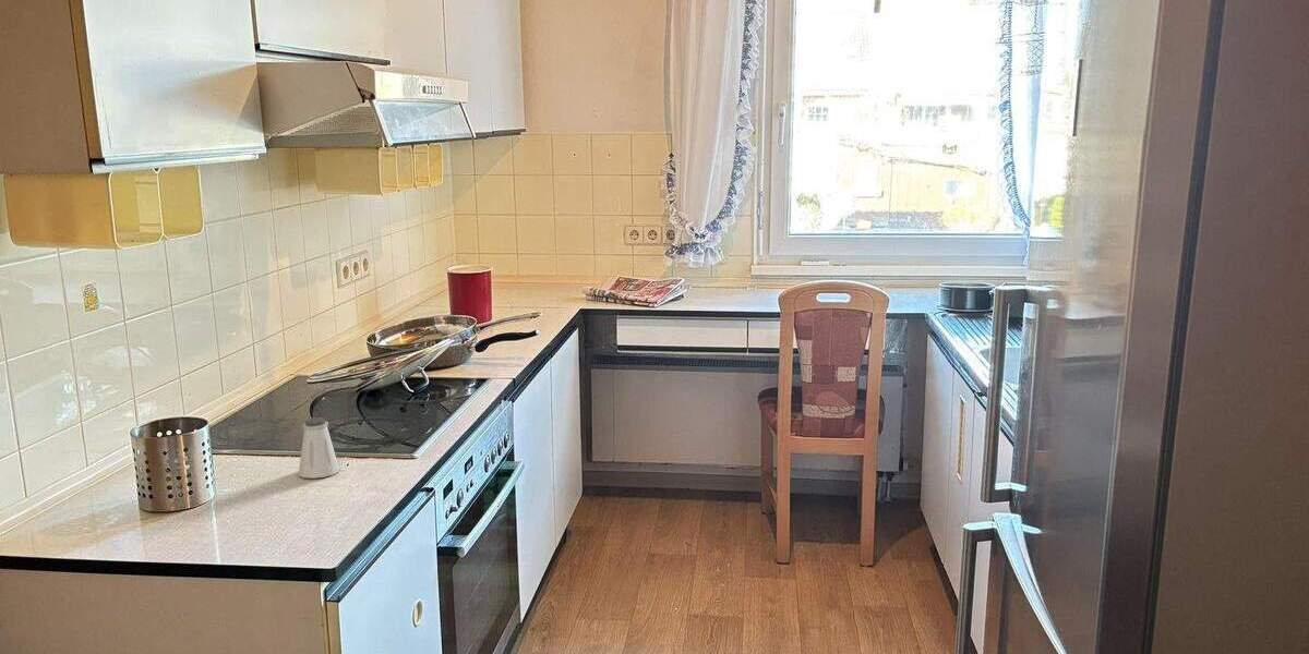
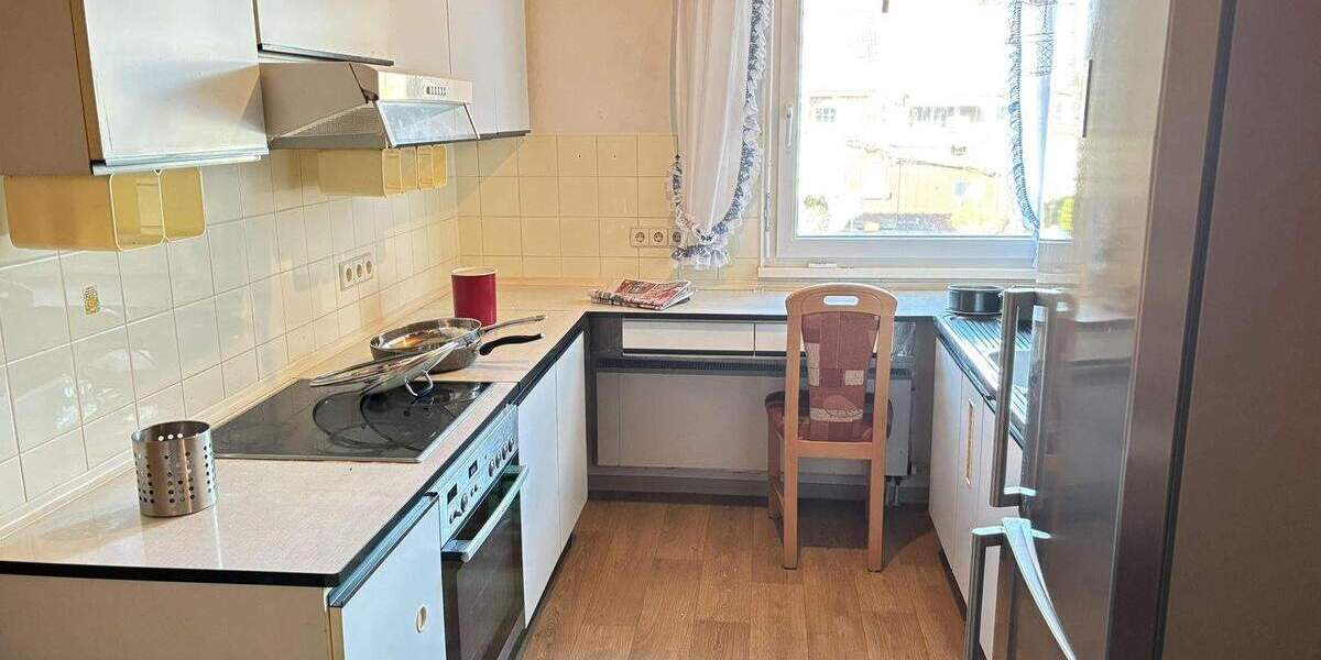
- saltshaker (316, 446)
